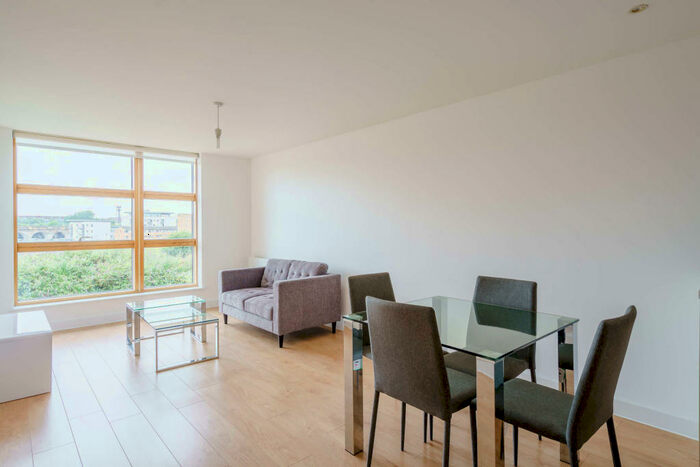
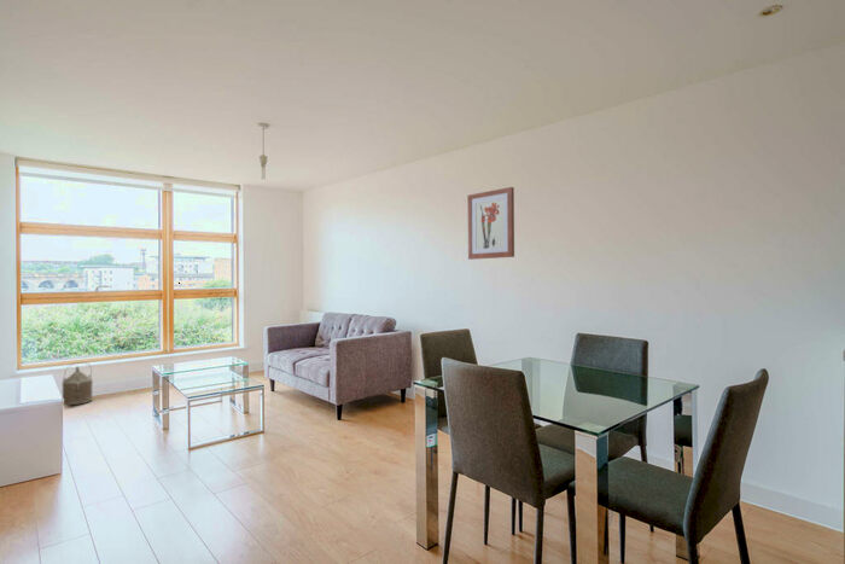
+ watering can (77, 382)
+ wall art (489, 225)
